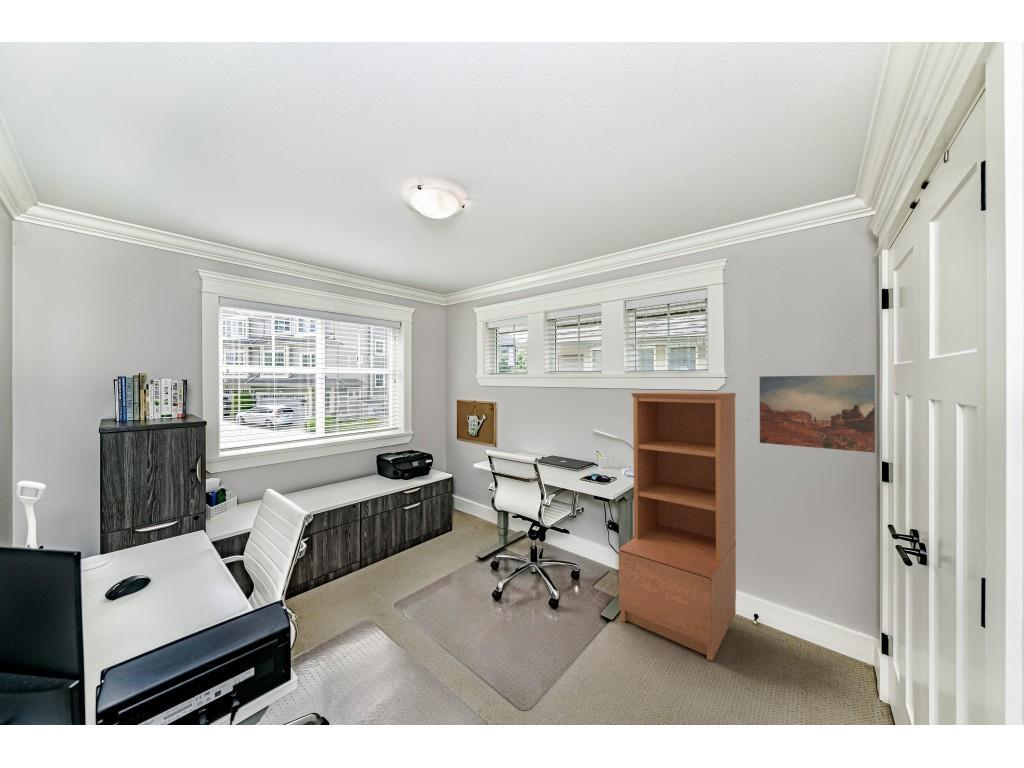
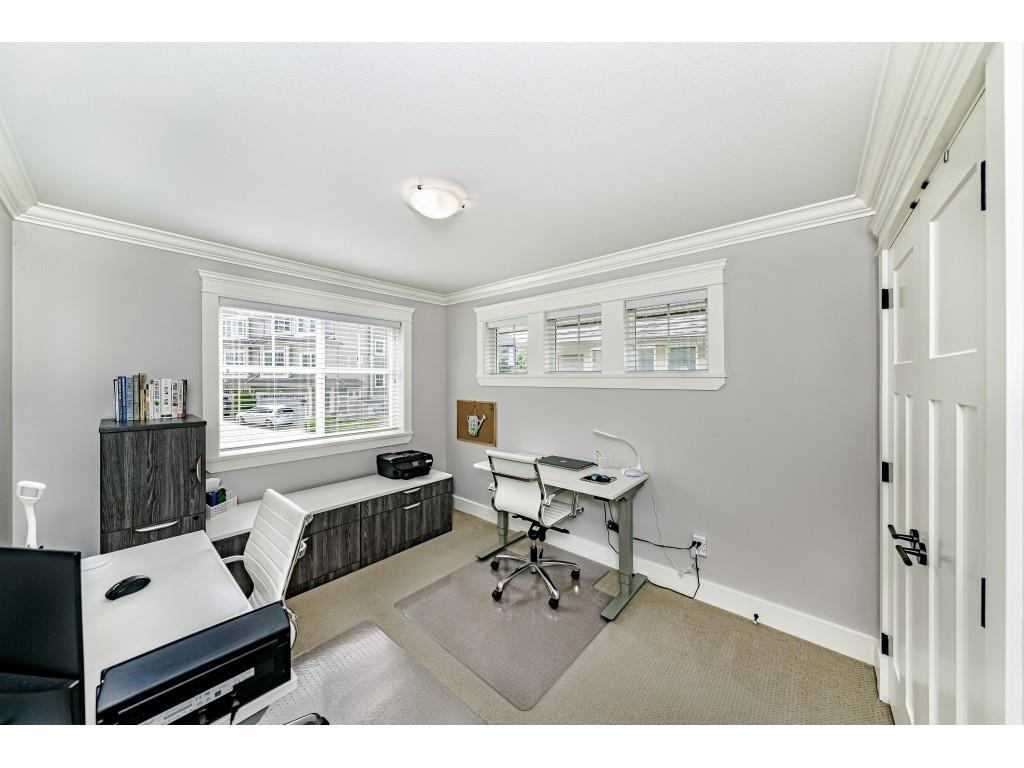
- bookshelf (678, 505)
- wall art (812, 411)
